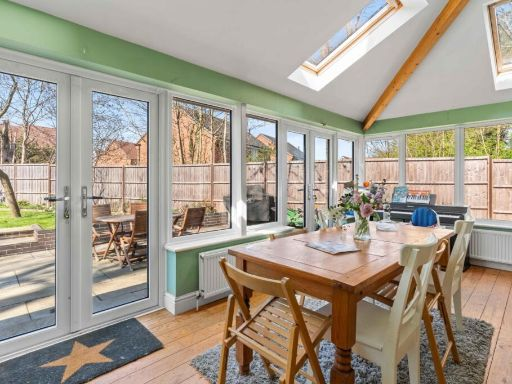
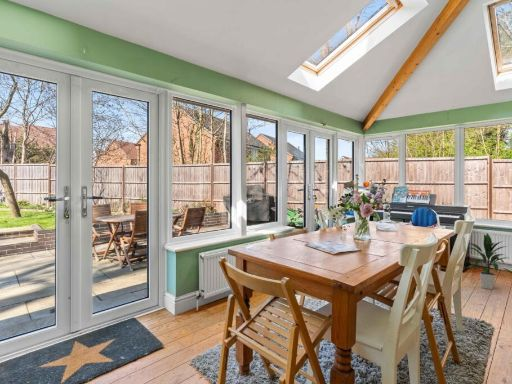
+ indoor plant (490, 261)
